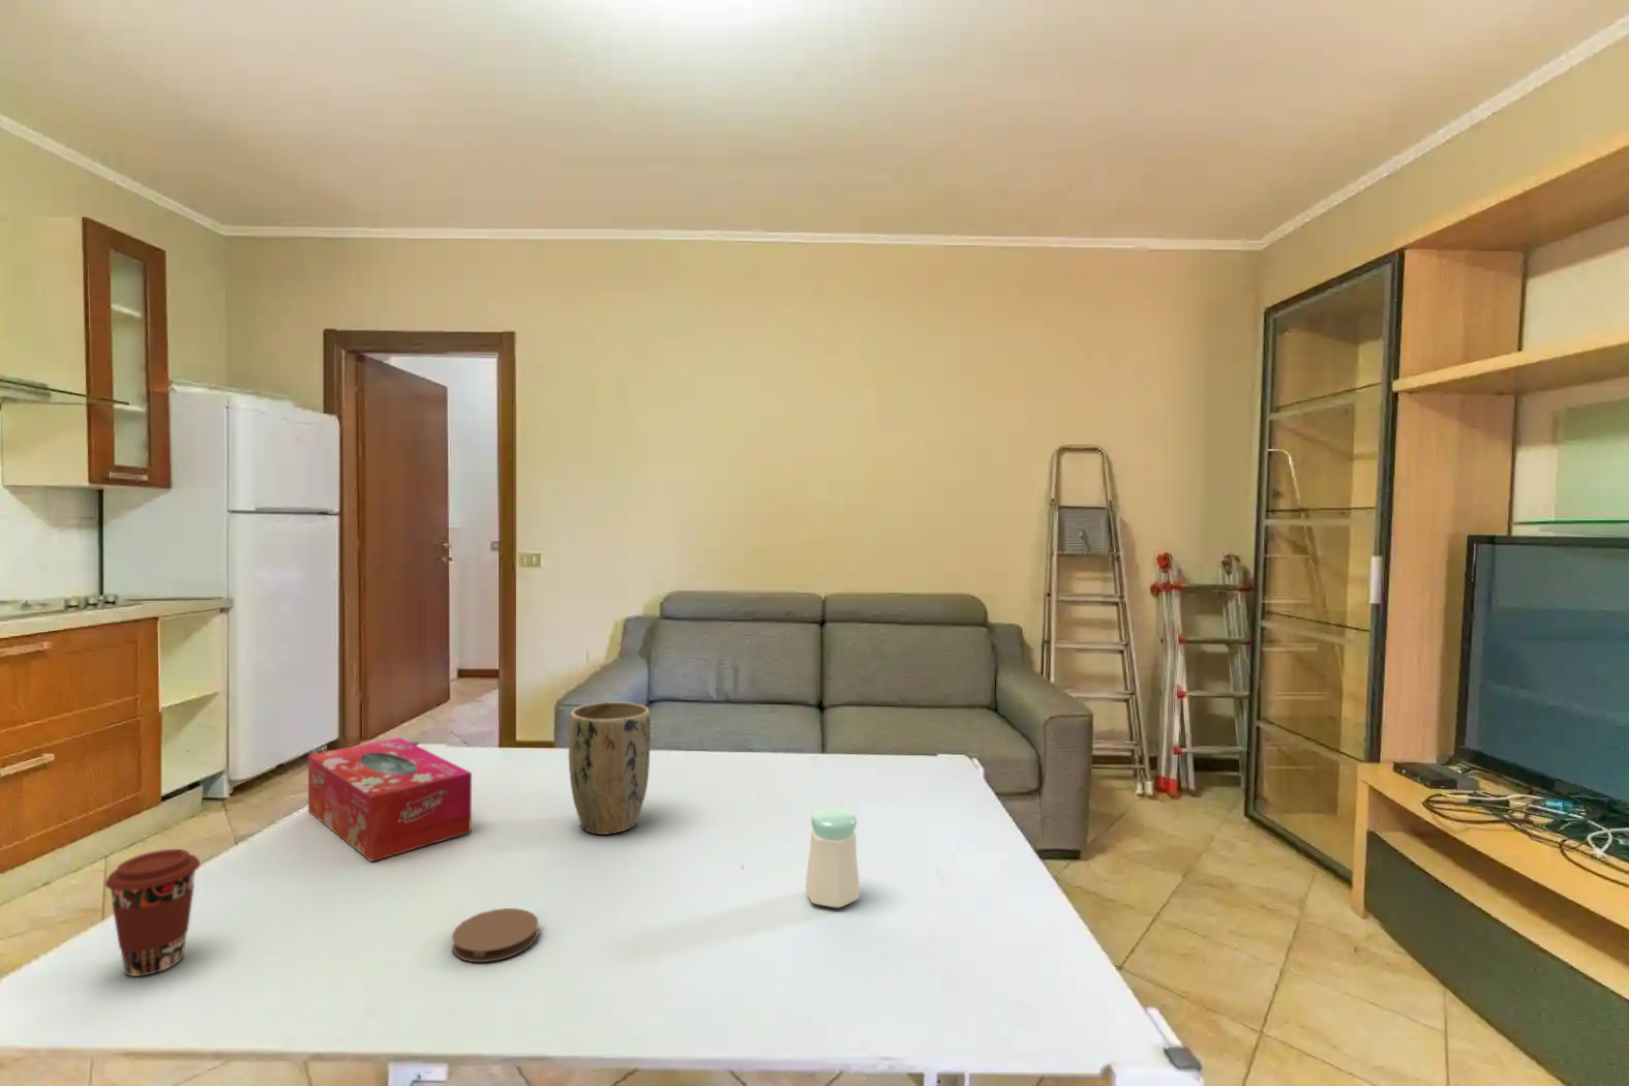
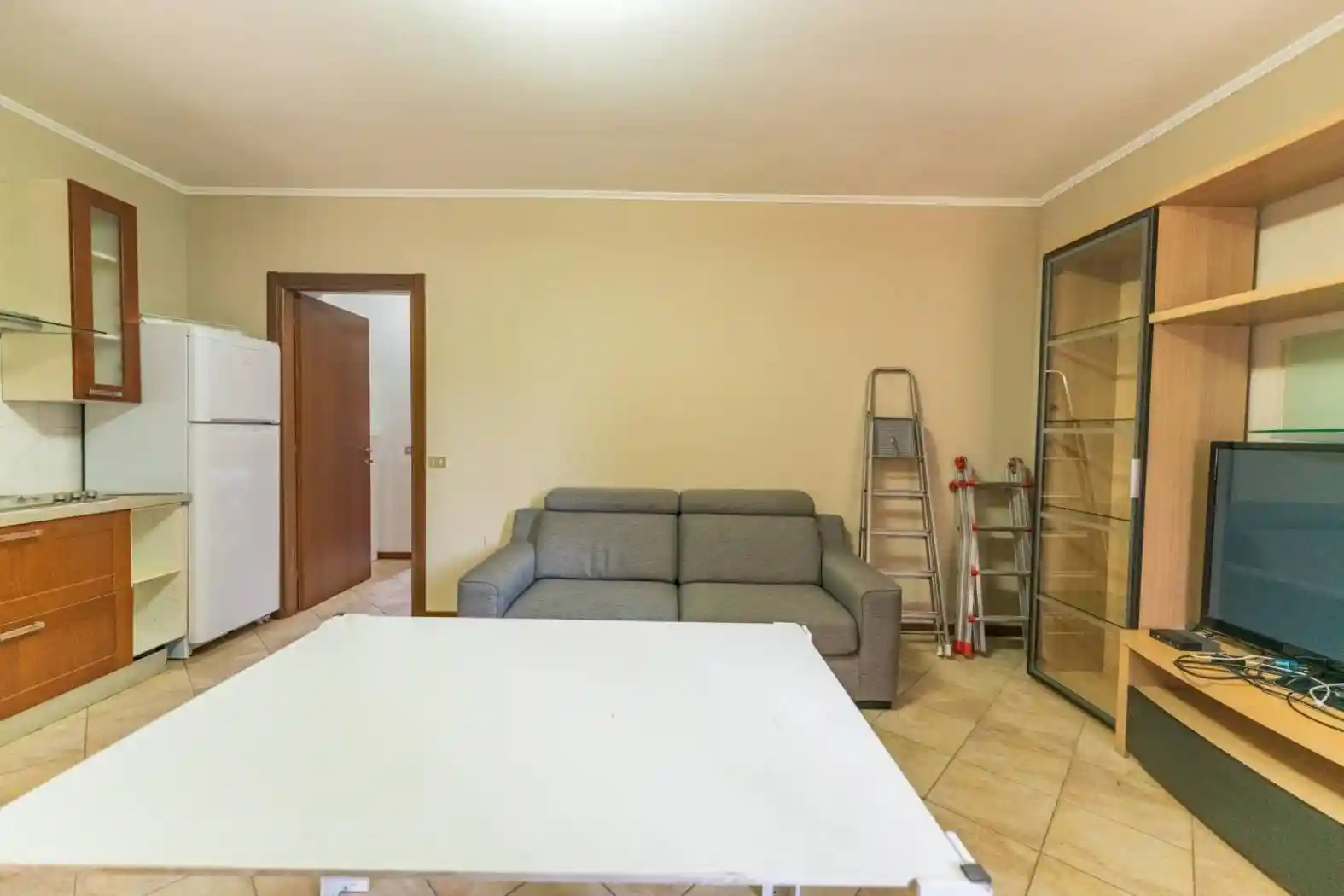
- coffee cup (154, 911)
- salt shaker (833, 856)
- plant pot (610, 766)
- tissue box (387, 793)
- coaster (496, 933)
